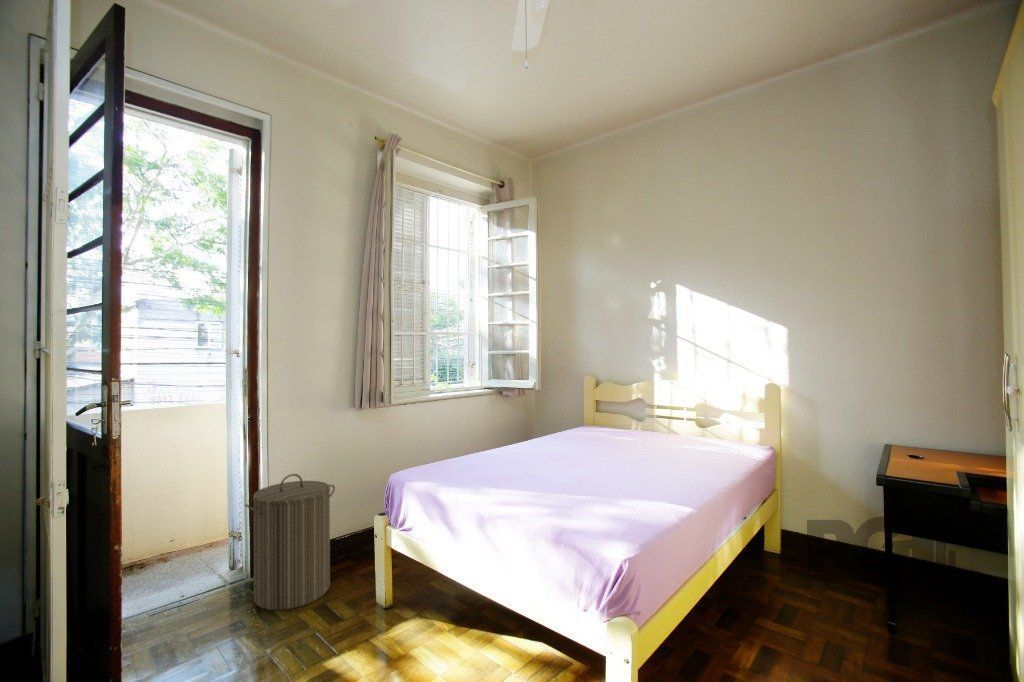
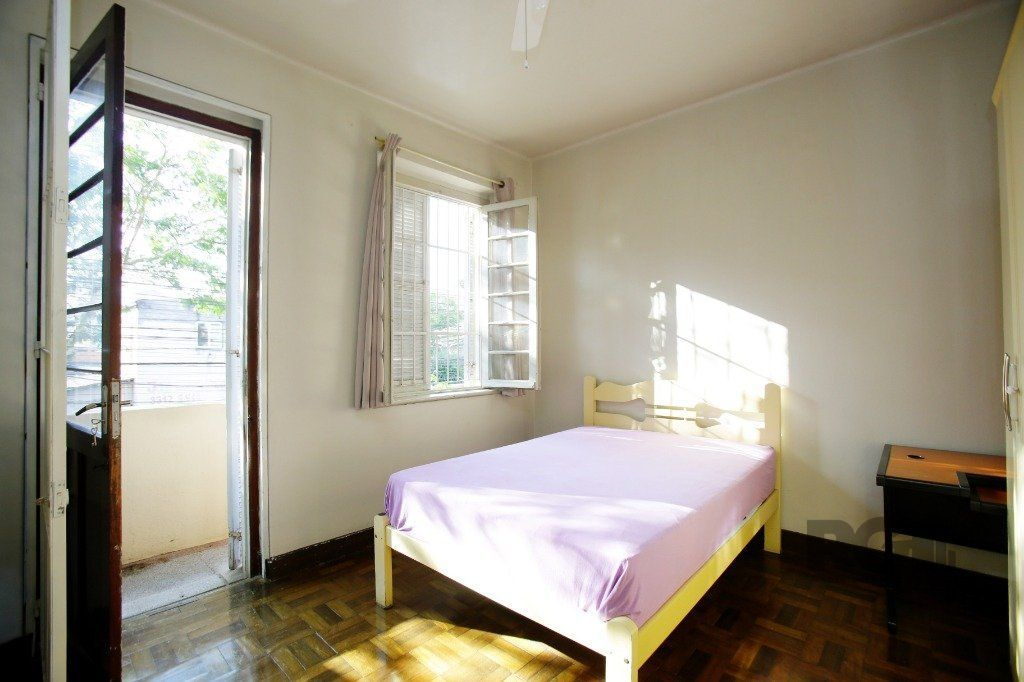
- laundry hamper (292, 533)
